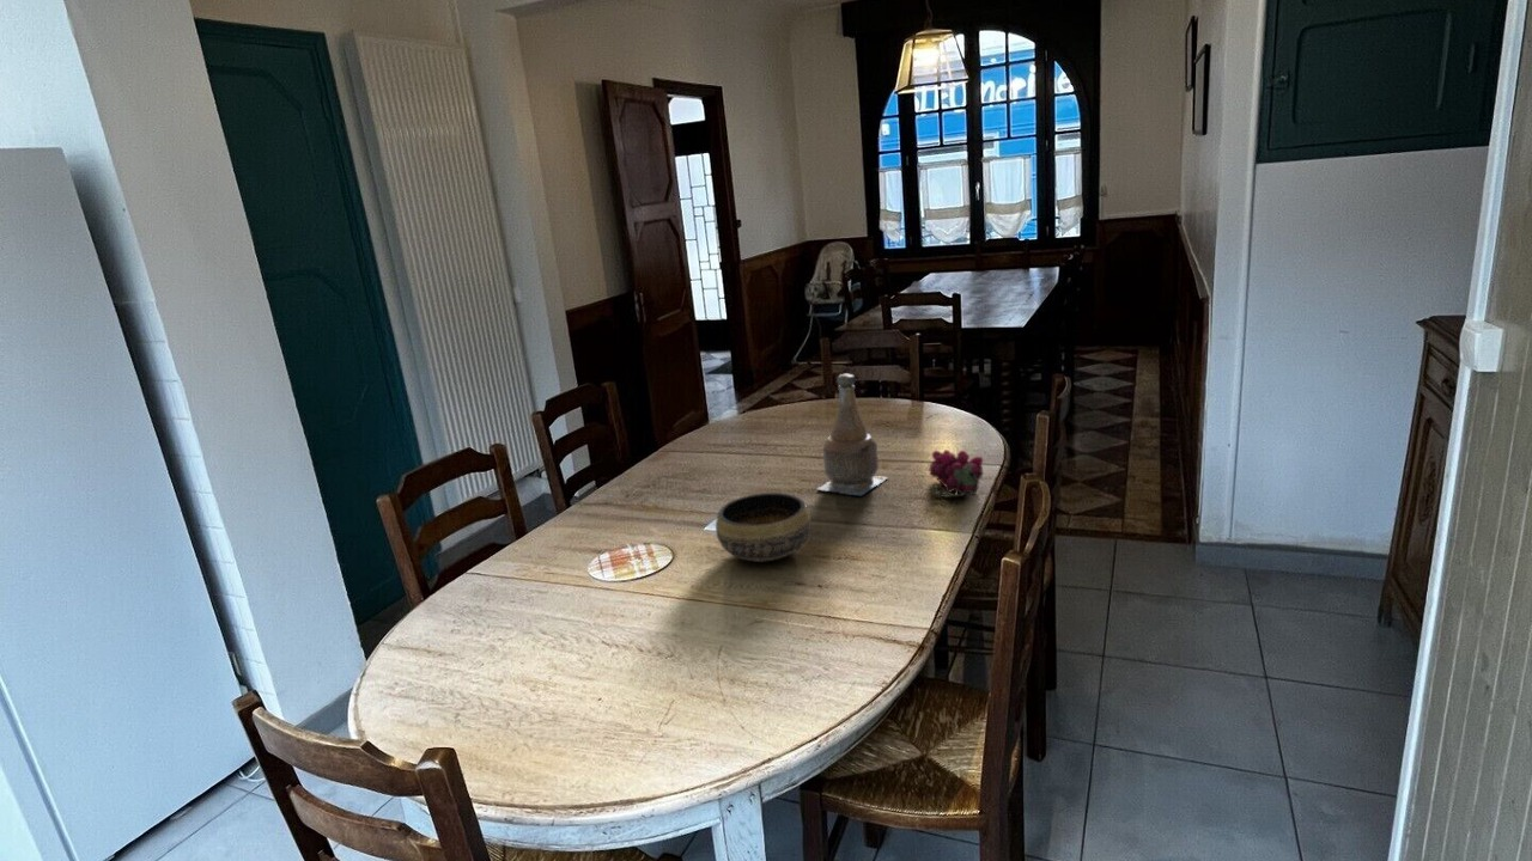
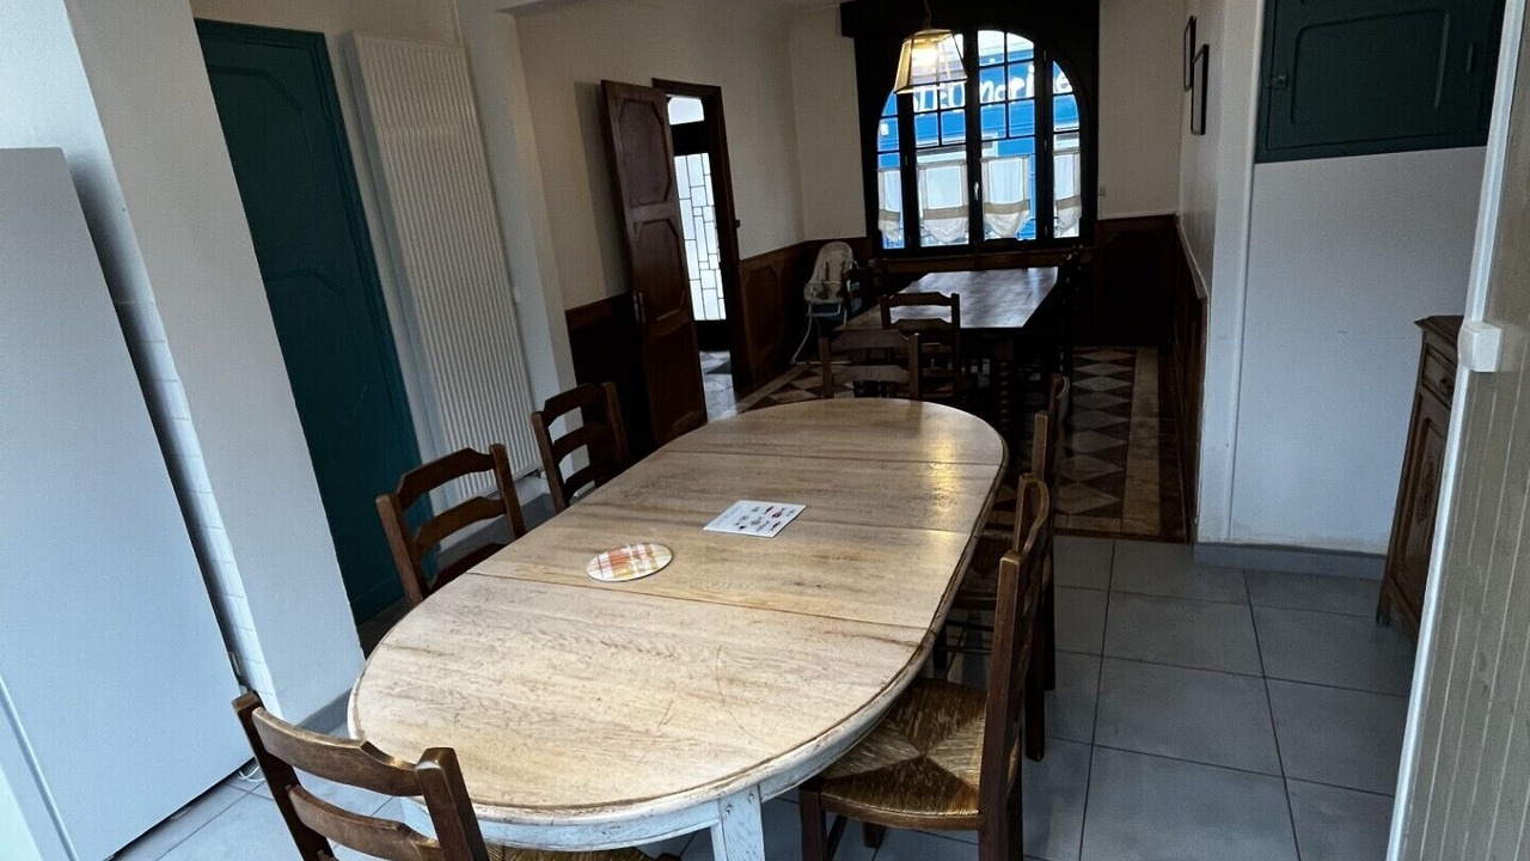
- bottle (849, 429)
- grapes (953, 470)
- bowl (764, 530)
